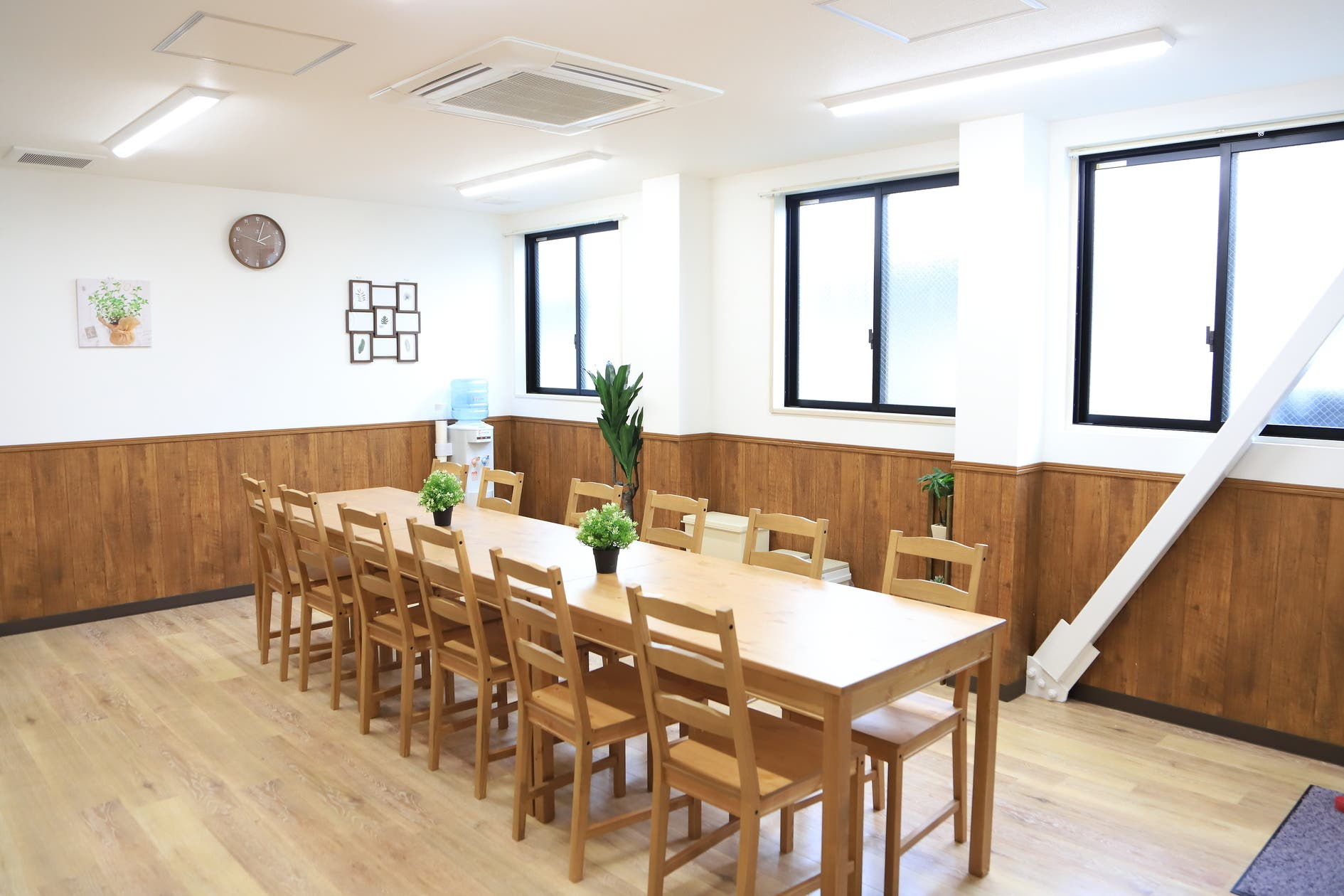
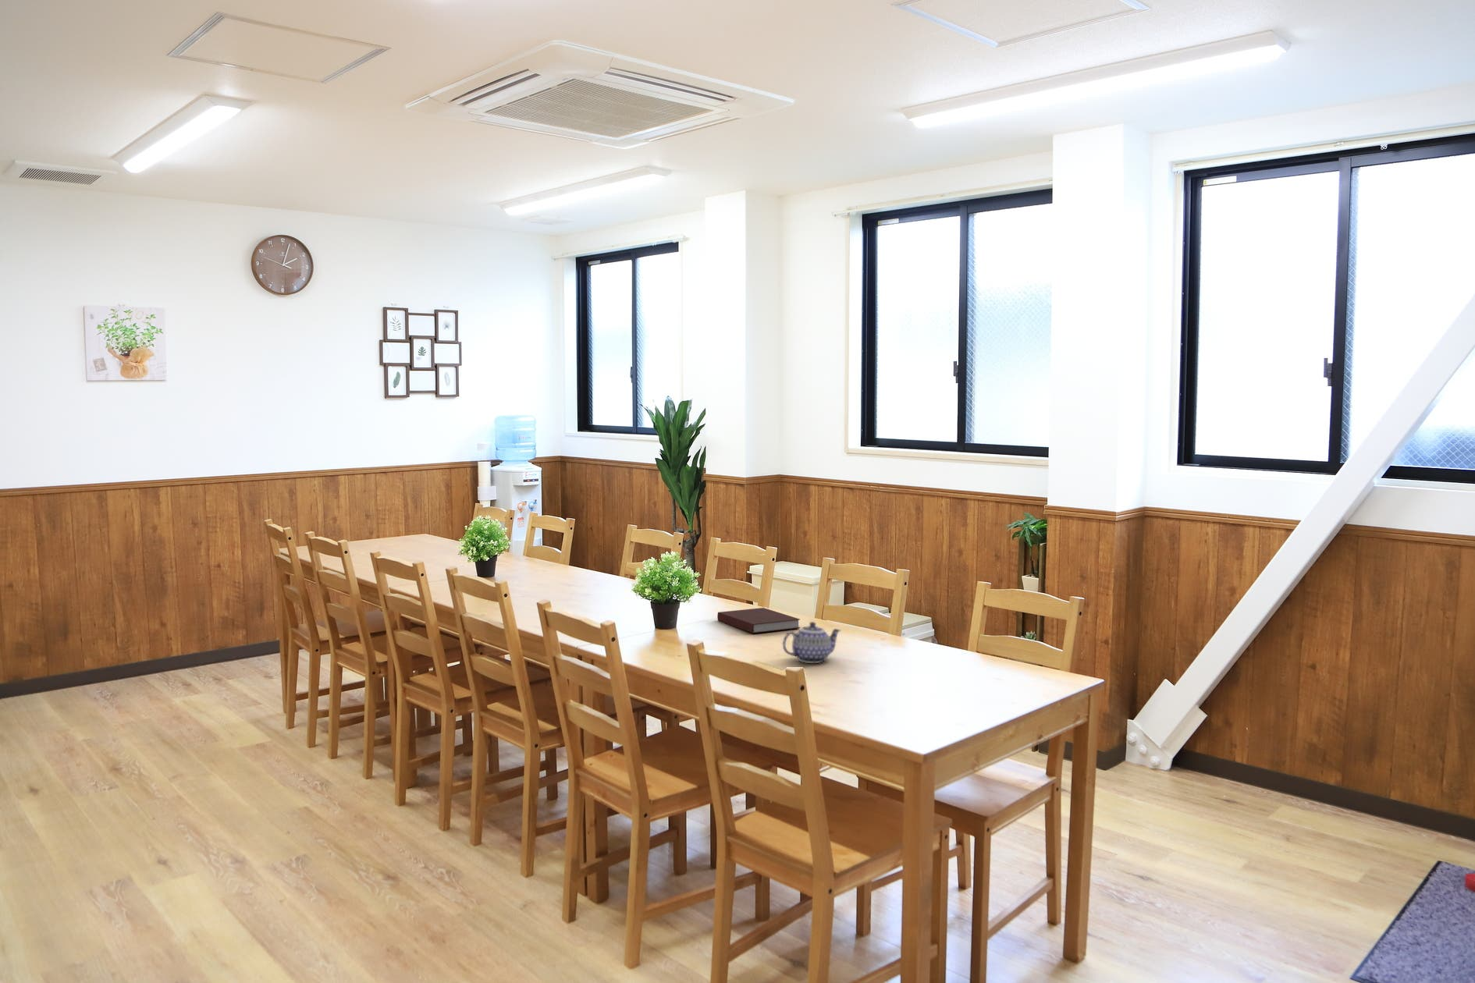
+ teapot (812, 641)
+ notebook (757, 620)
